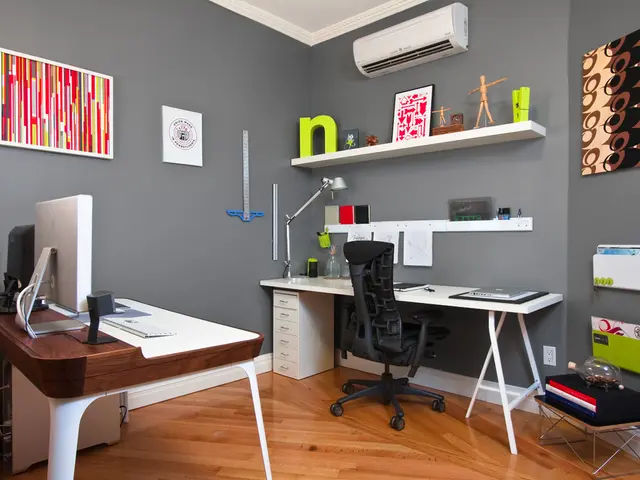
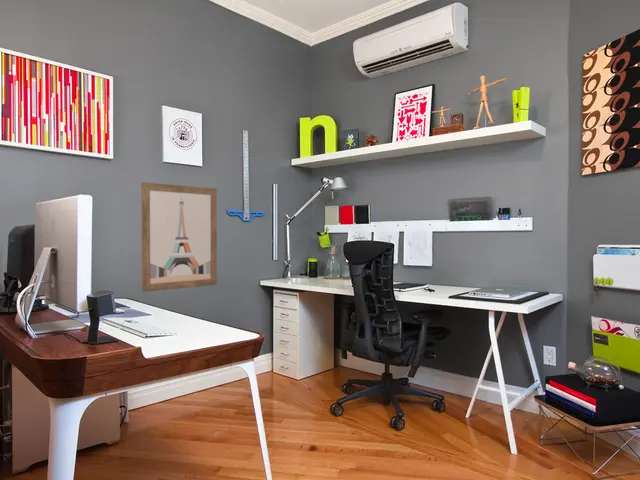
+ wall art (181, 237)
